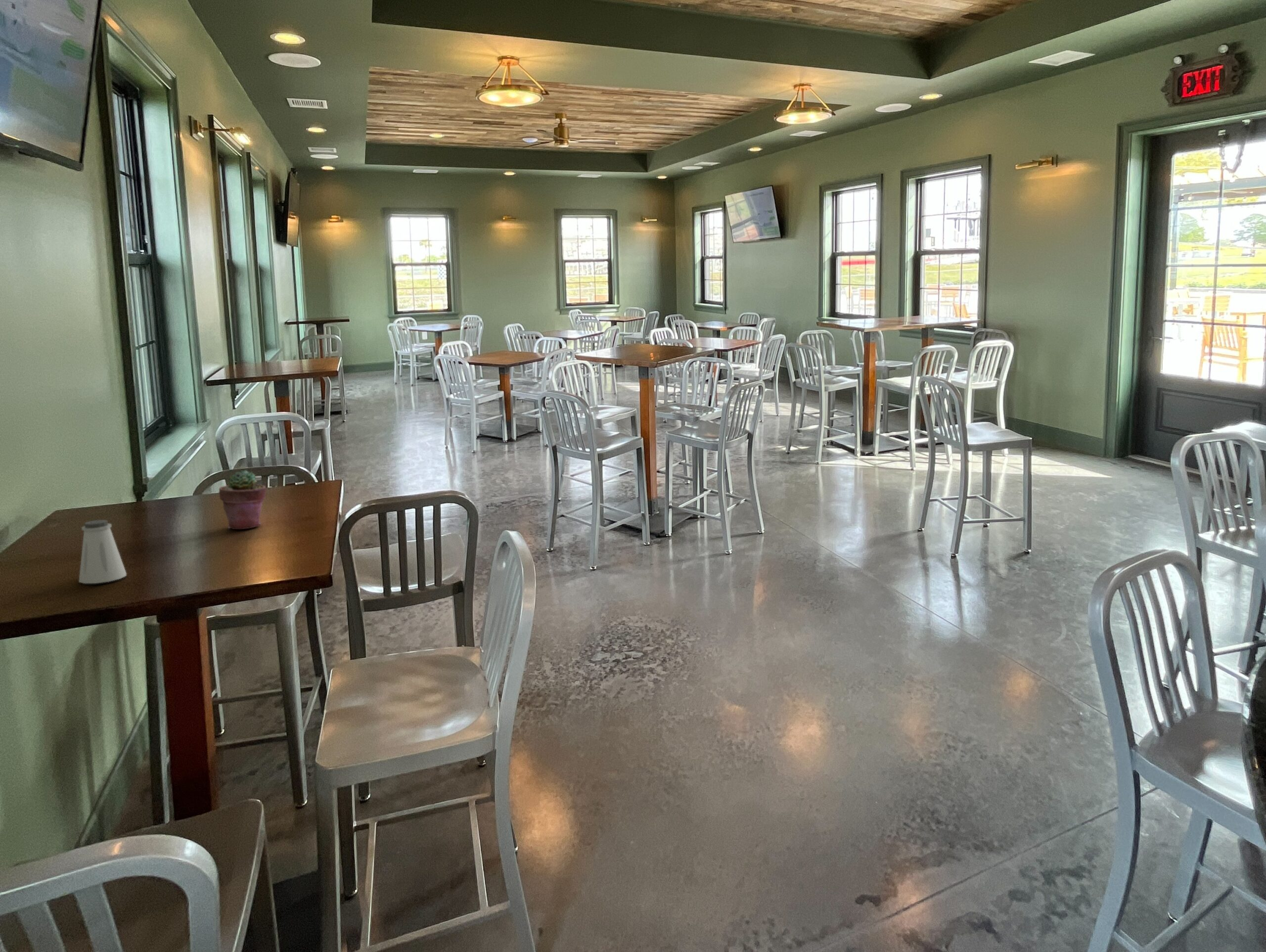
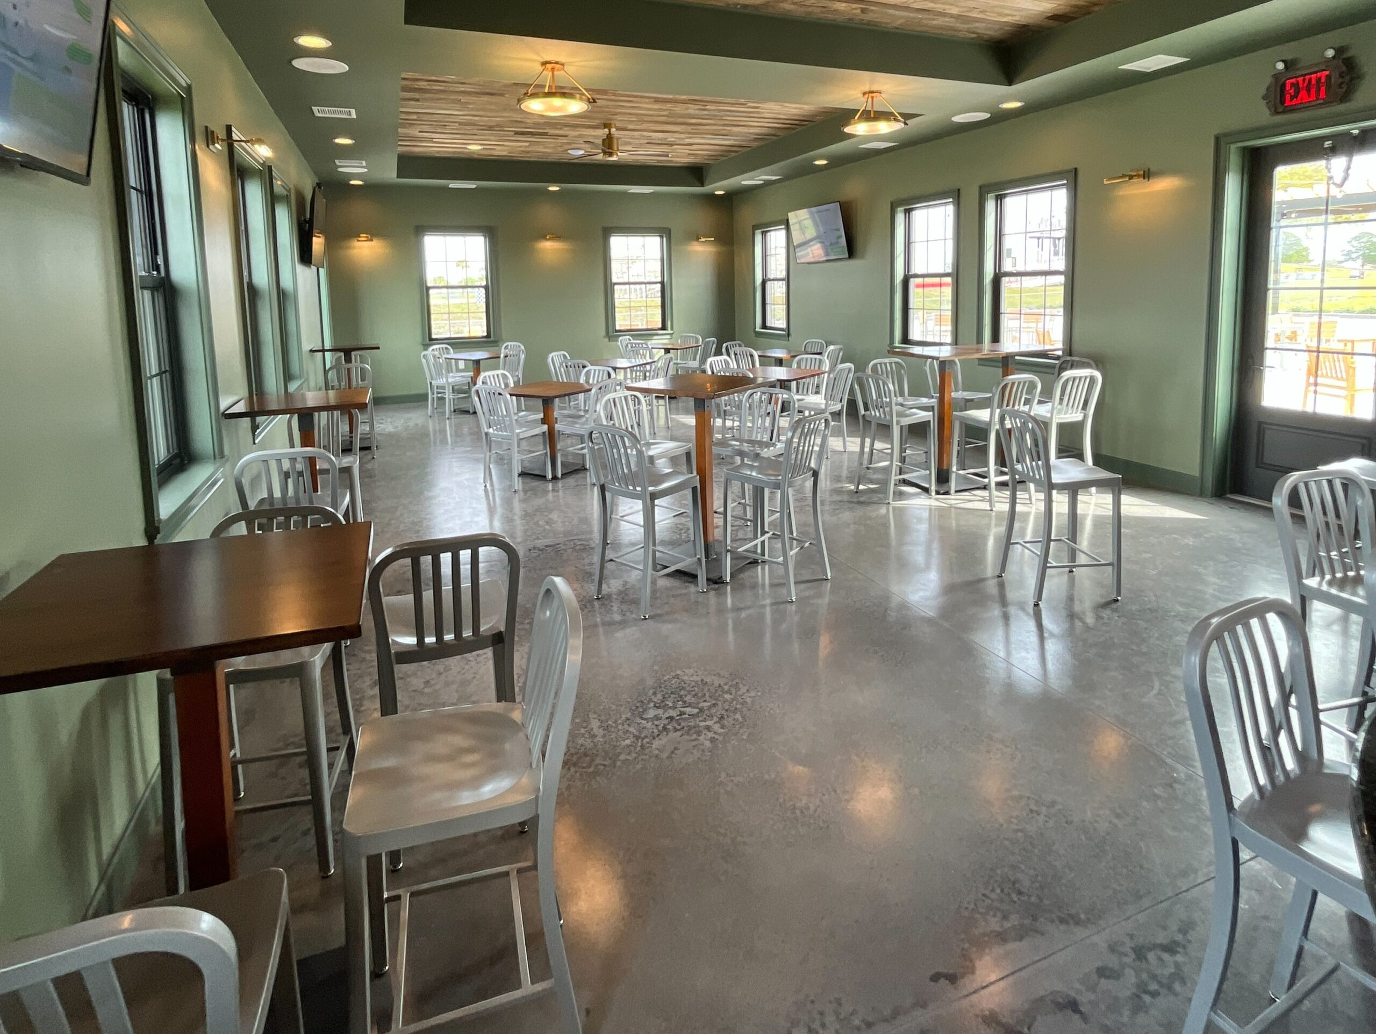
- saltshaker (99, 550)
- potted succulent (243, 498)
